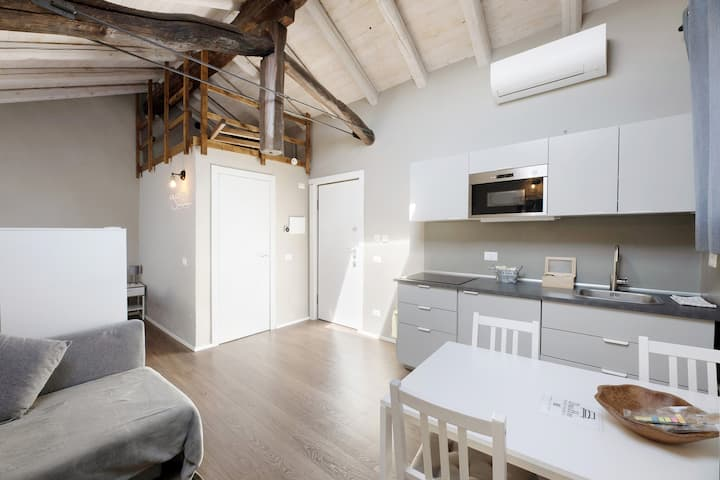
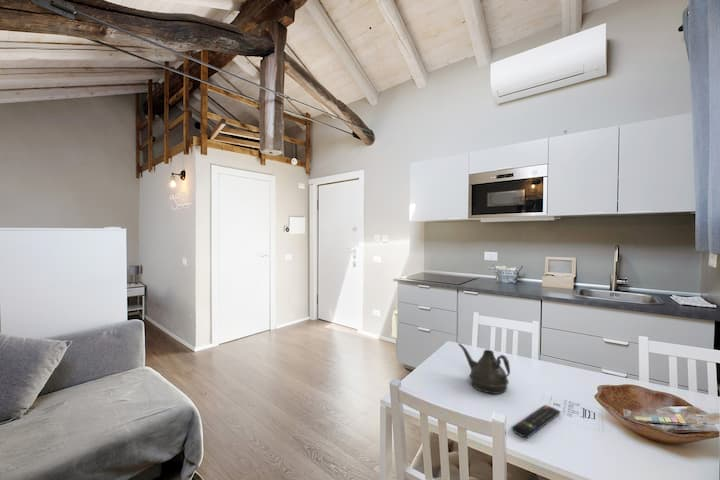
+ remote control (537, 420)
+ teapot (482, 365)
